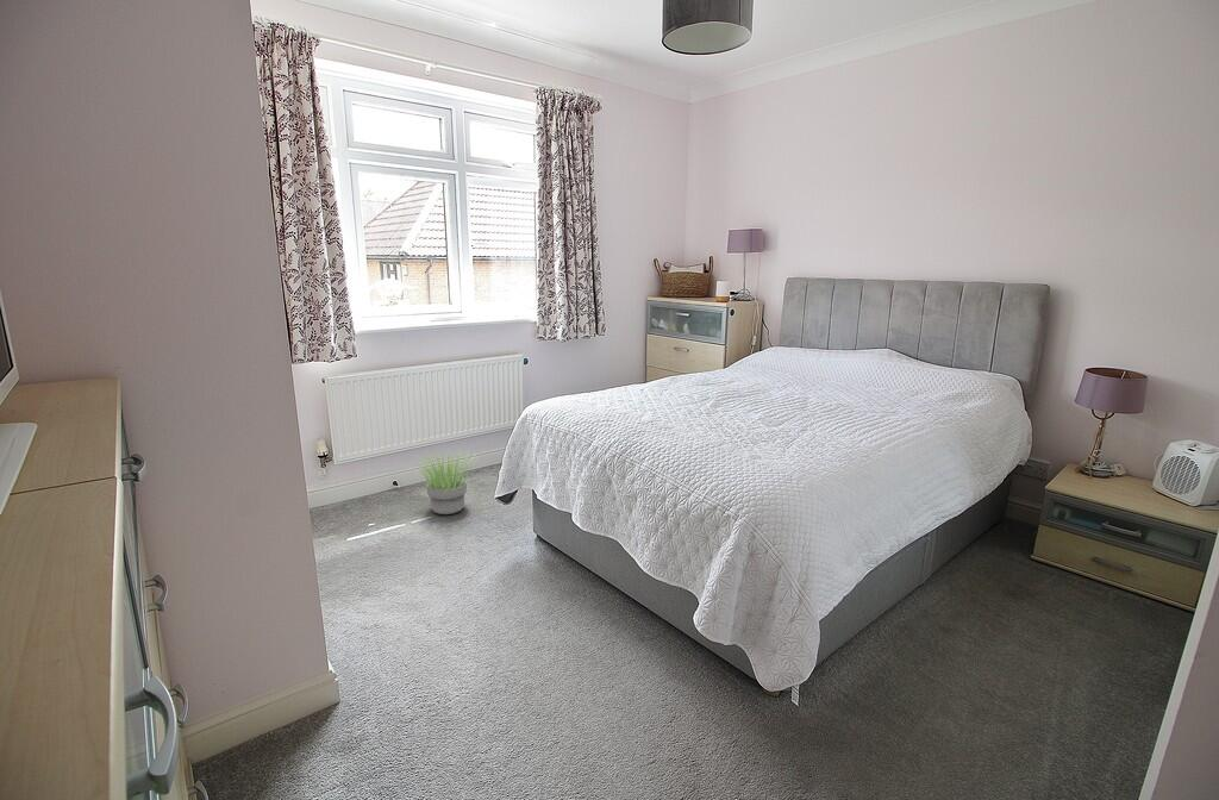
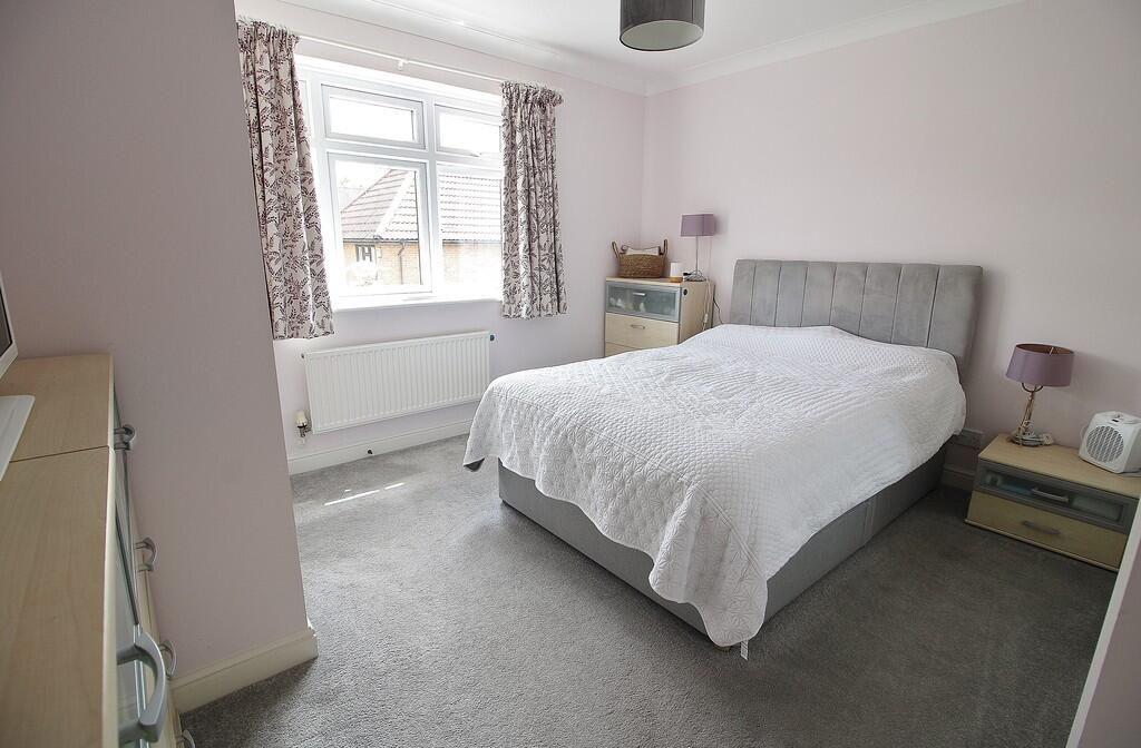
- potted plant (446, 483)
